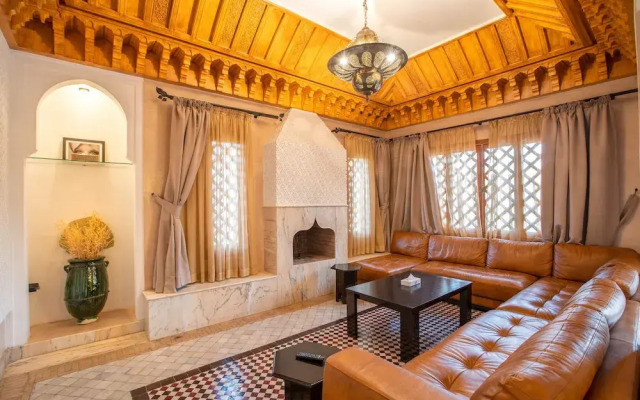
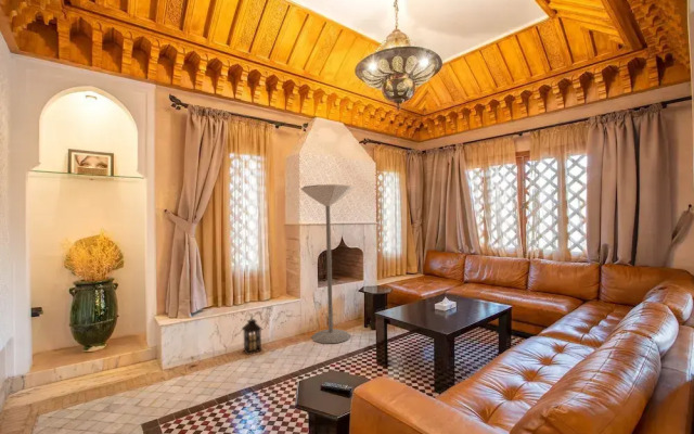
+ lantern (252, 332)
+ floor lamp (329, 261)
